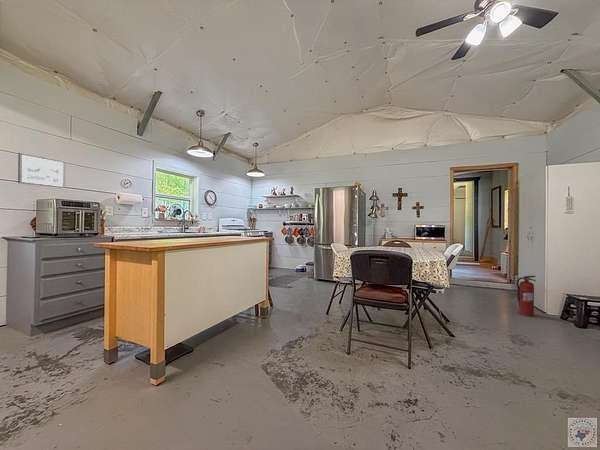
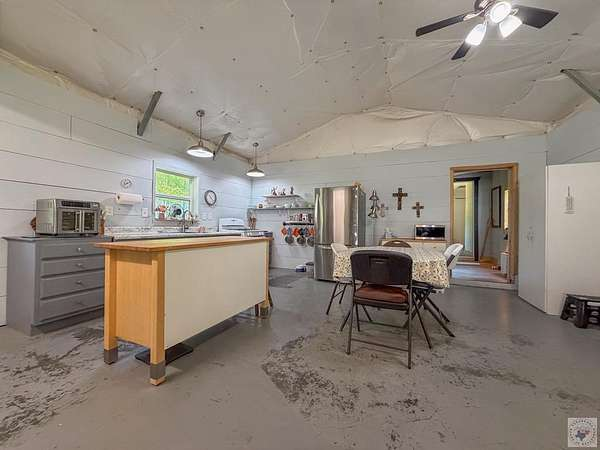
- fire extinguisher (526, 294)
- picture frame (43, 171)
